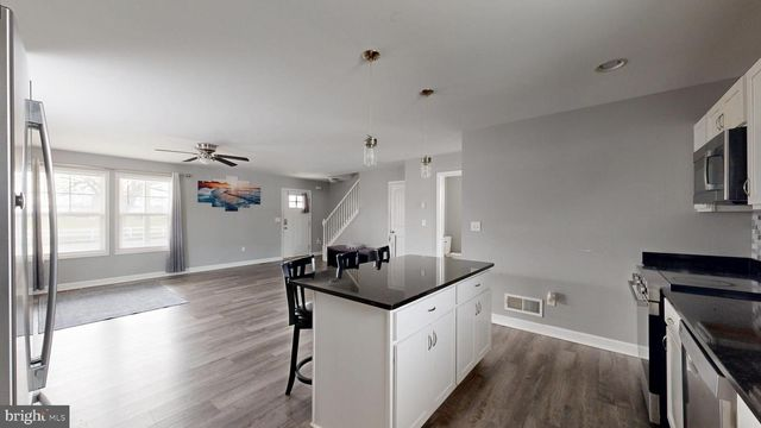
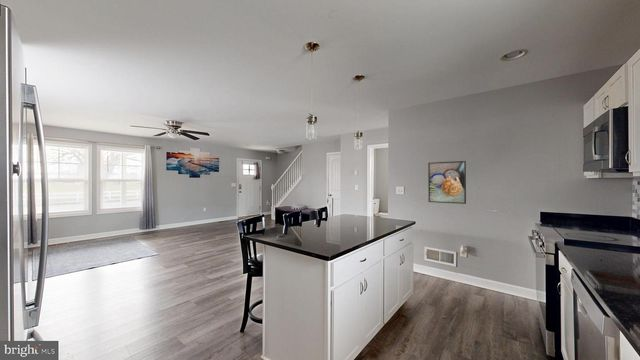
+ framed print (446, 182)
